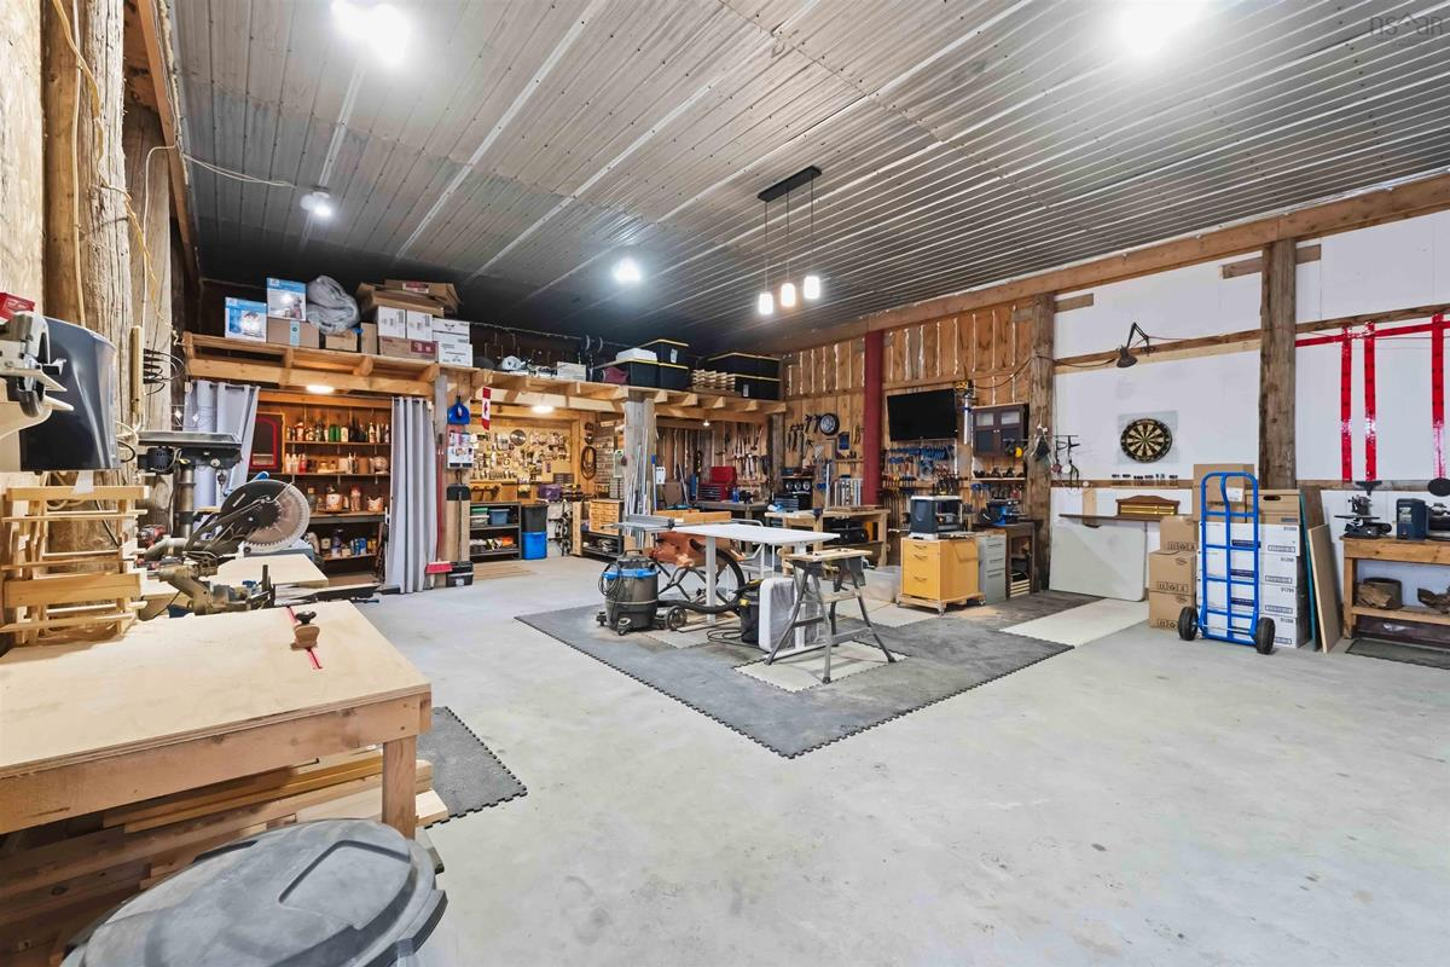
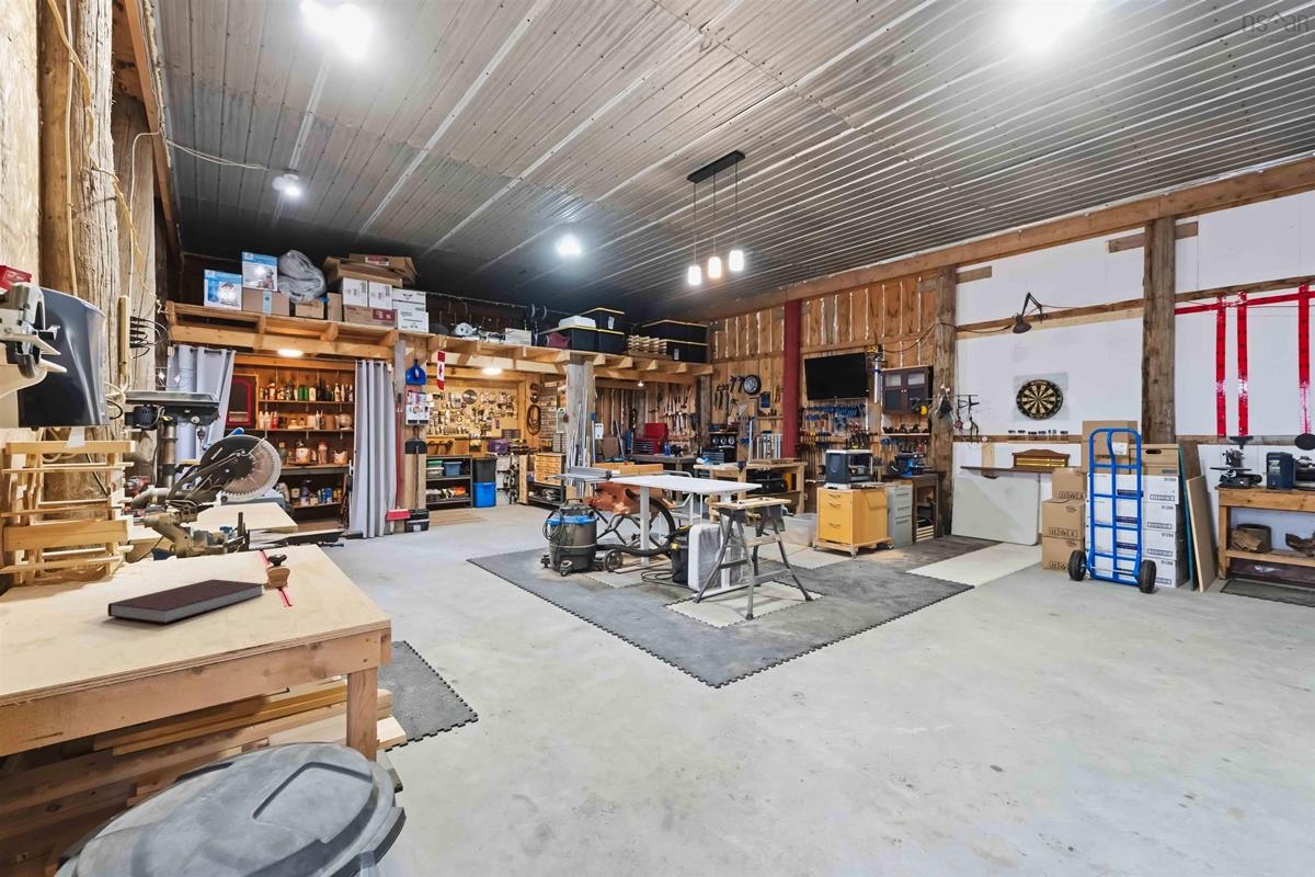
+ notebook (191, 599)
